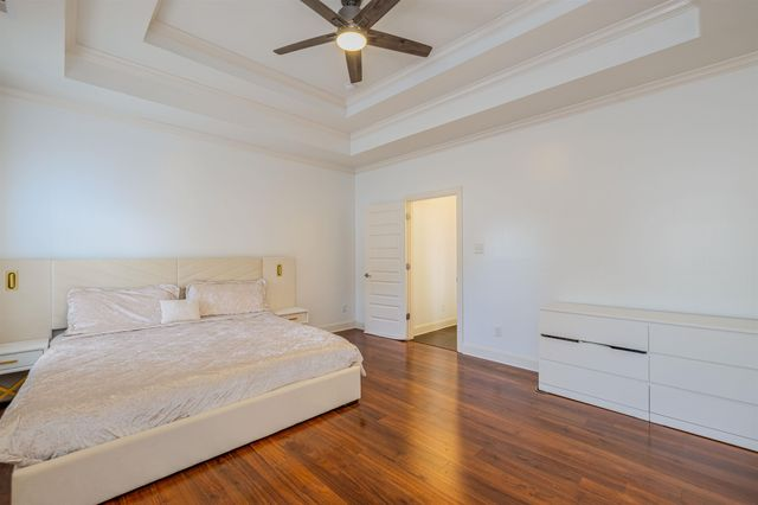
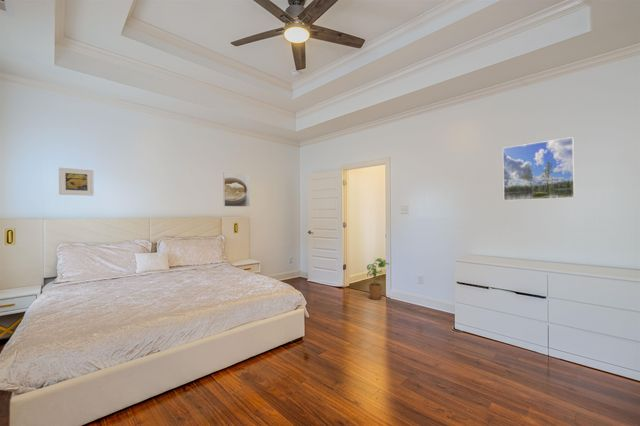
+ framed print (536, 171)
+ house plant (376, 278)
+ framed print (236, 190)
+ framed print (76, 182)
